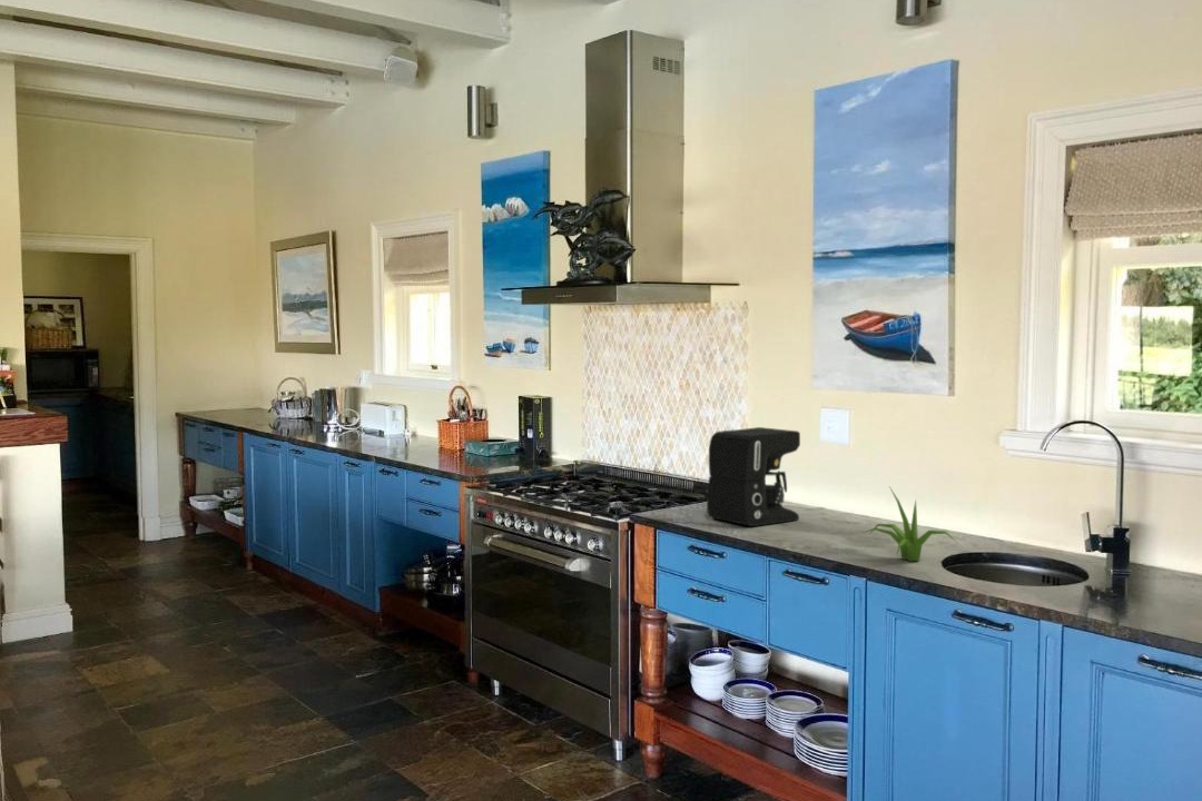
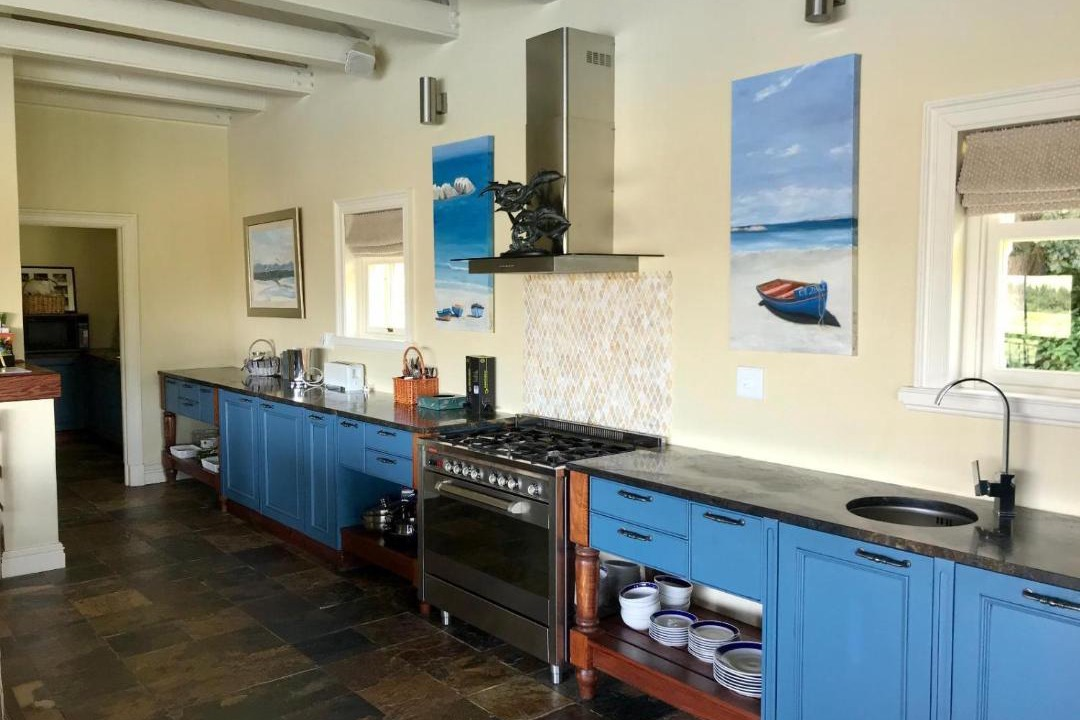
- plant (903, 523)
- coffee maker (757, 475)
